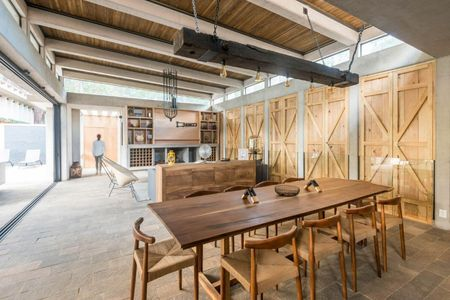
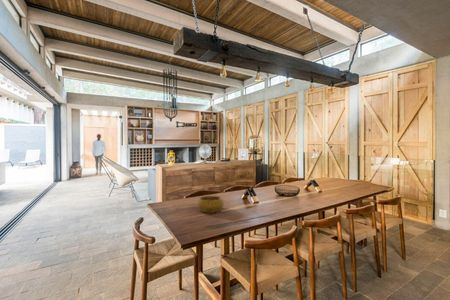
+ decorative bowl (210, 203)
